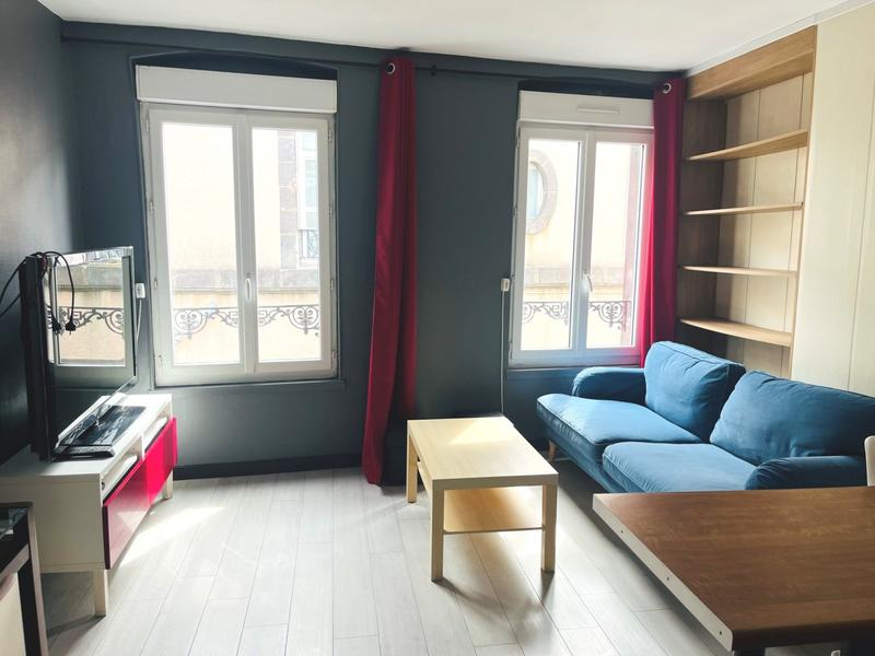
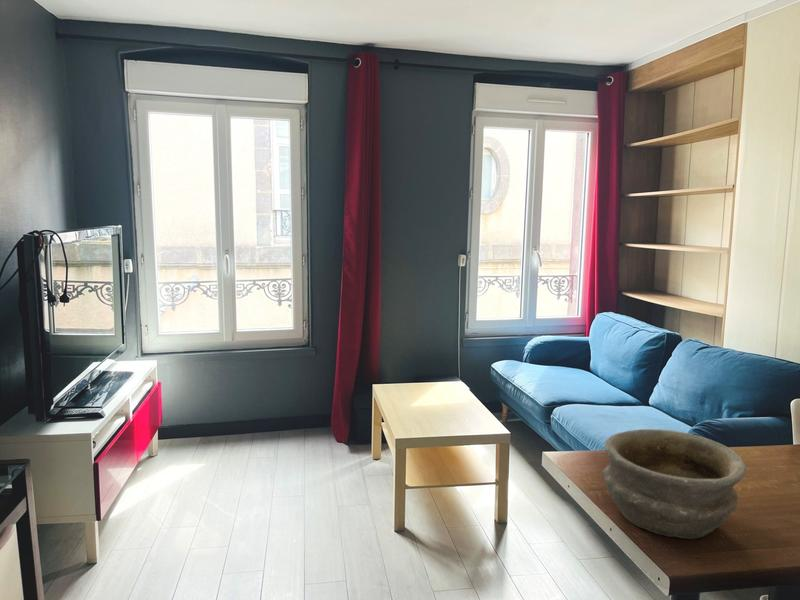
+ bowl (670, 483)
